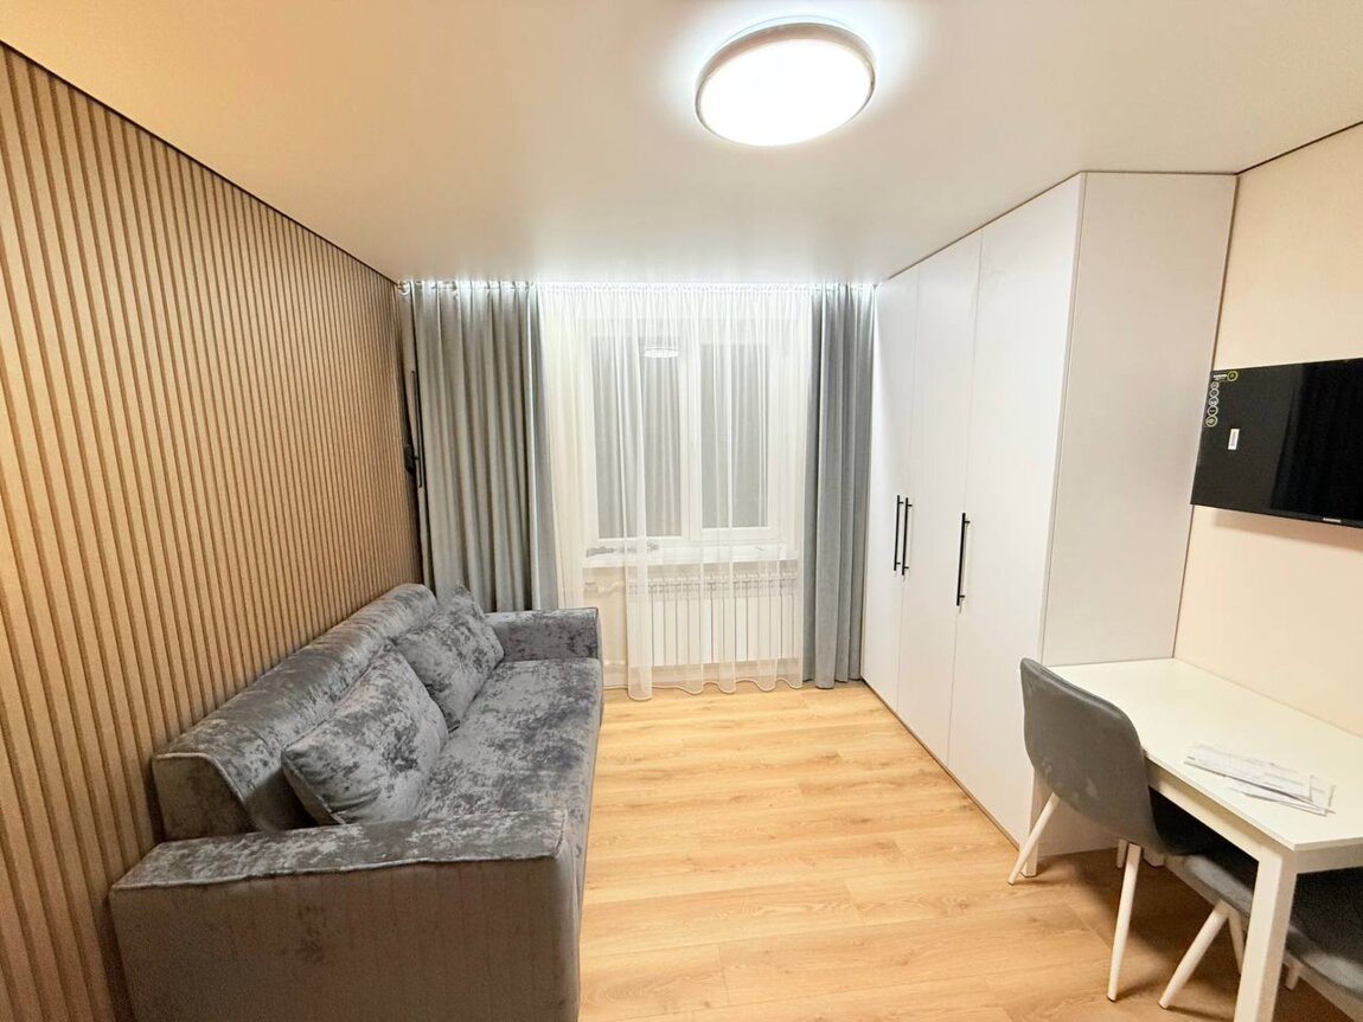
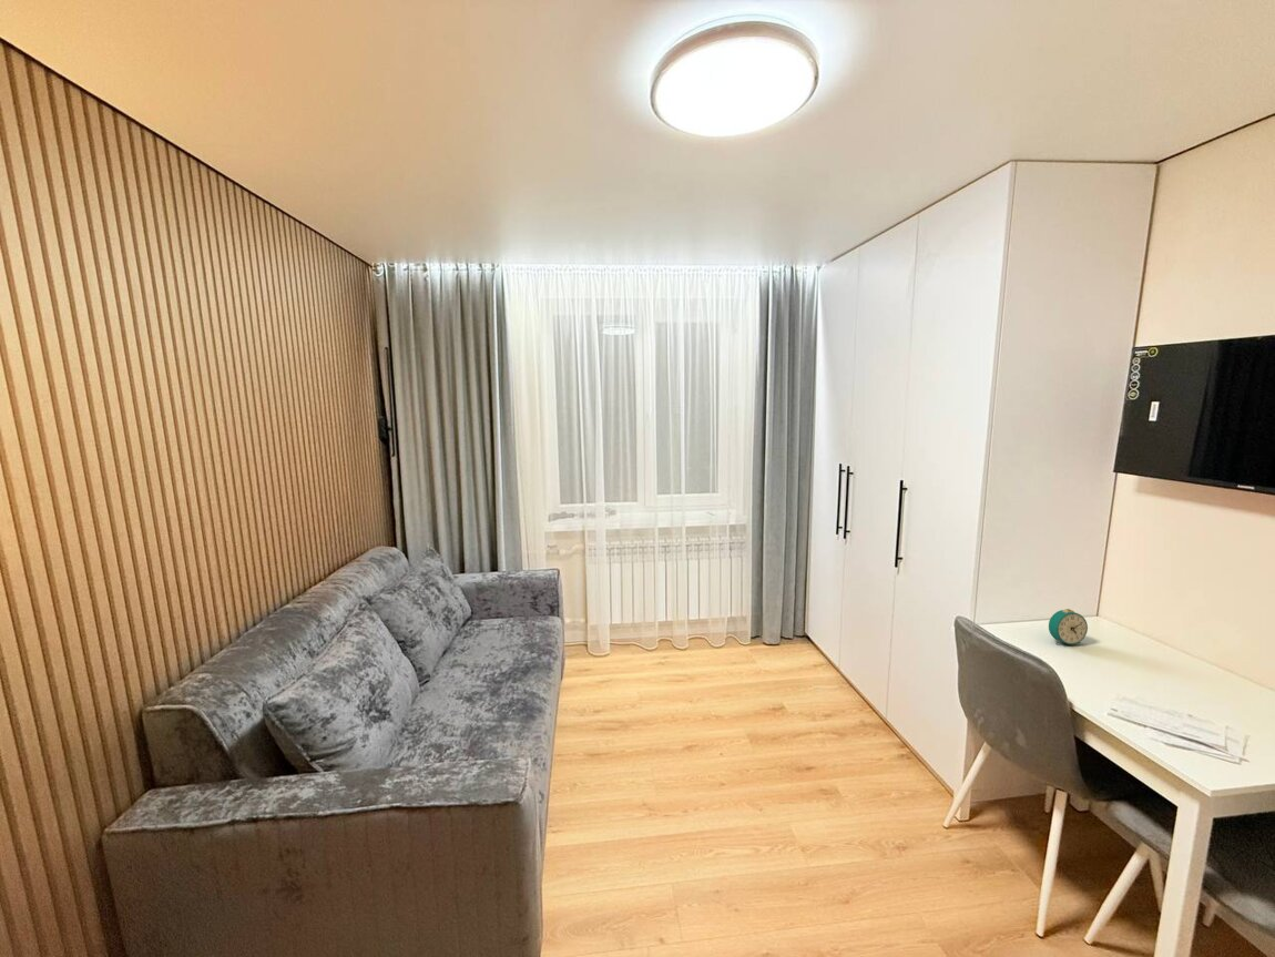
+ alarm clock (1065, 624)
